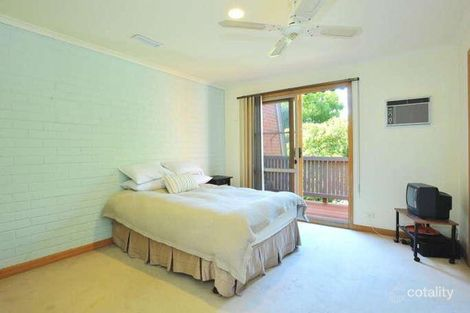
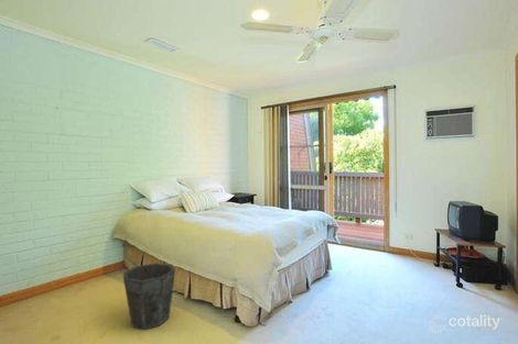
+ waste bin (149, 295)
